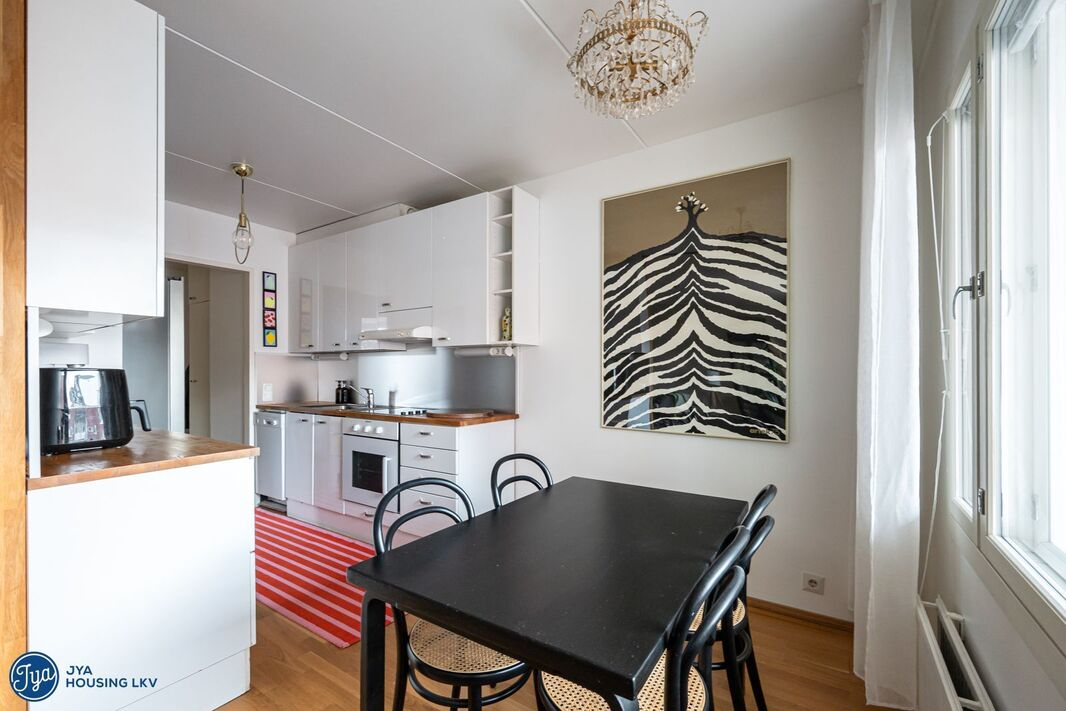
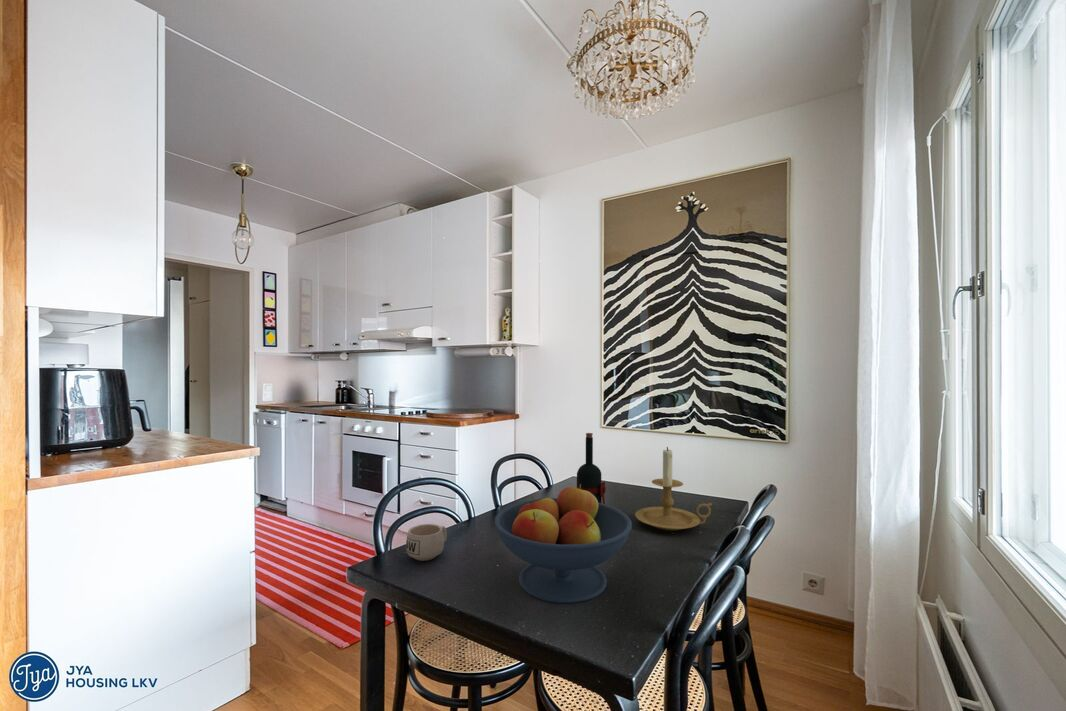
+ candle holder (667, 485)
+ wine bottle (592, 482)
+ fruit bowl (562, 538)
+ mug (428, 541)
